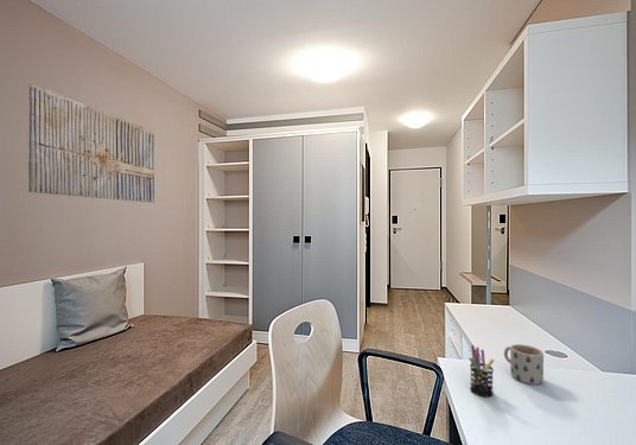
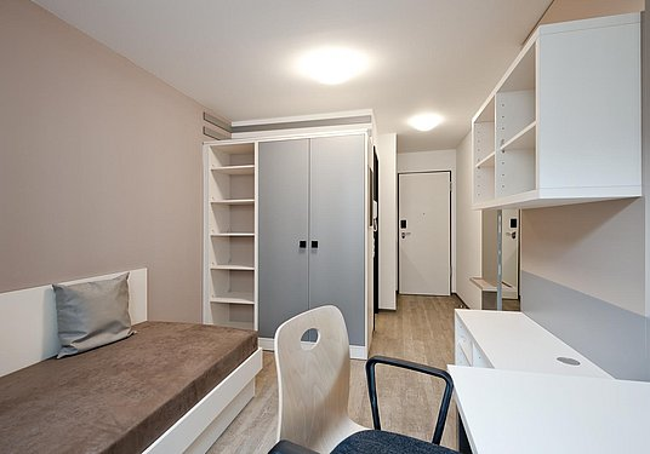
- pen holder (478, 369)
- wall art (103, 155)
- mug (521, 361)
